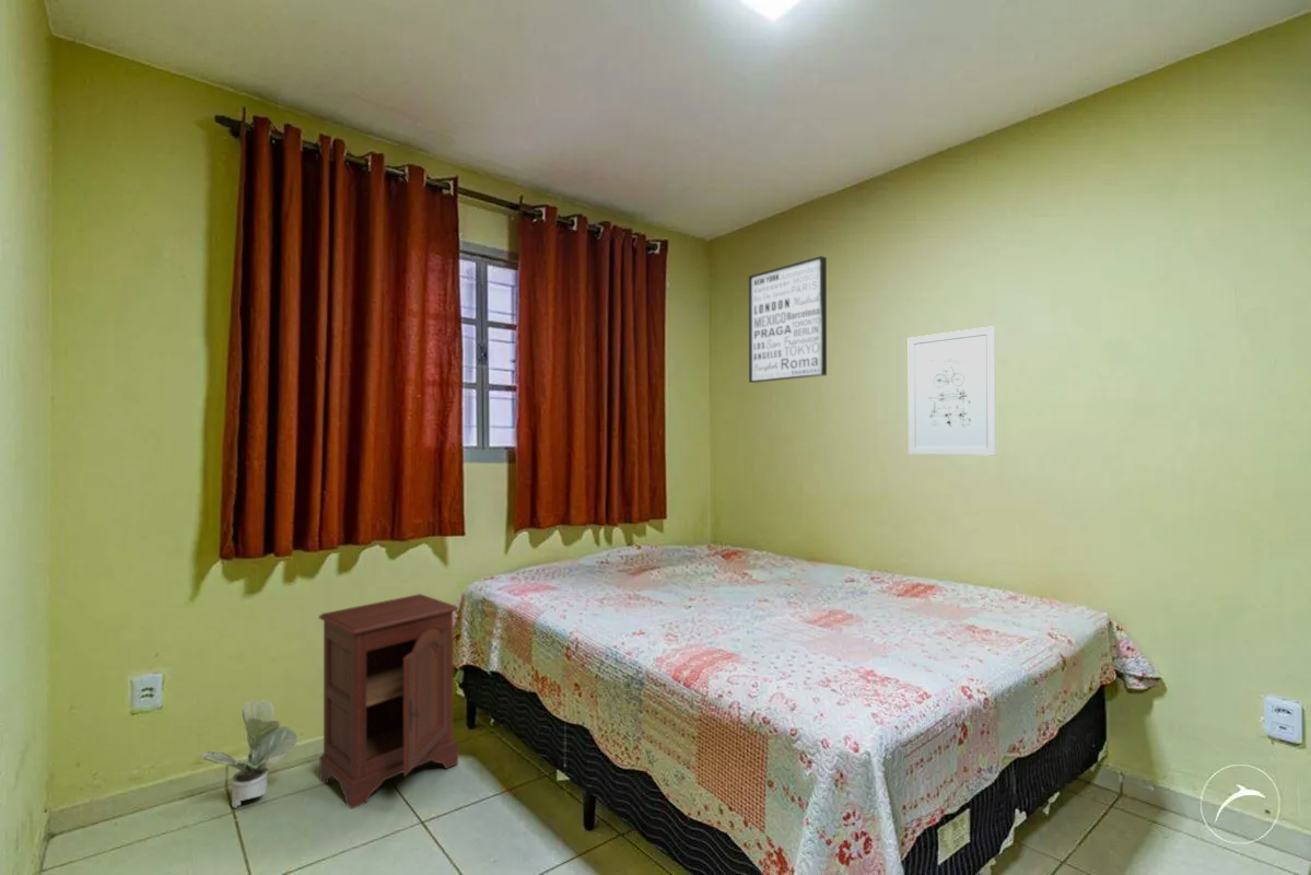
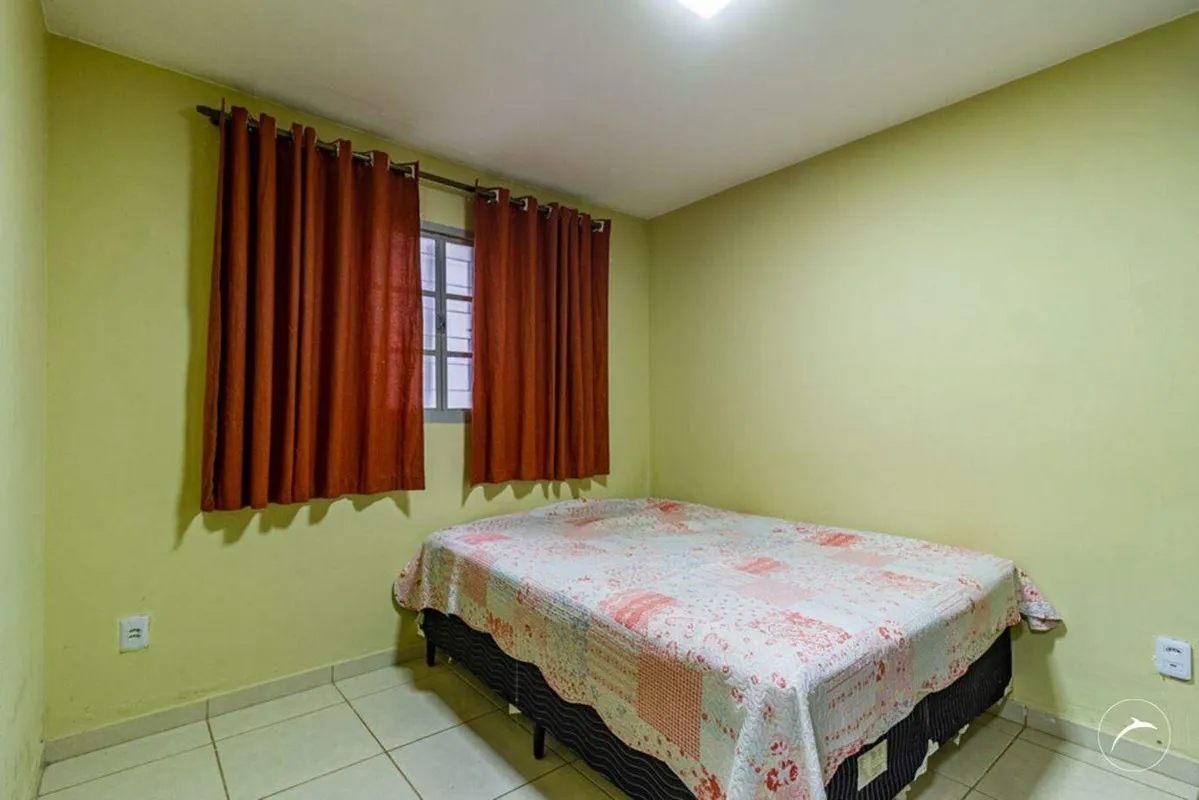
- potted plant (251, 757)
- wall art (785, 323)
- wall art (949, 393)
- nightstand (401, 697)
